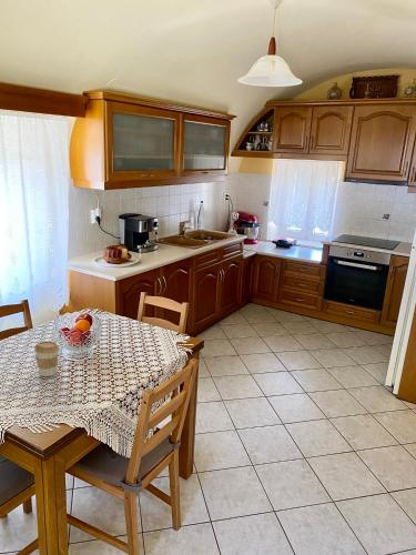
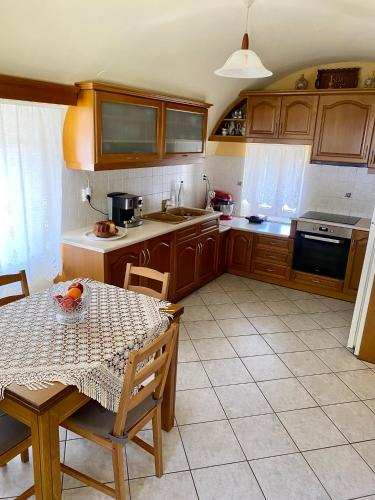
- coffee cup (47, 357)
